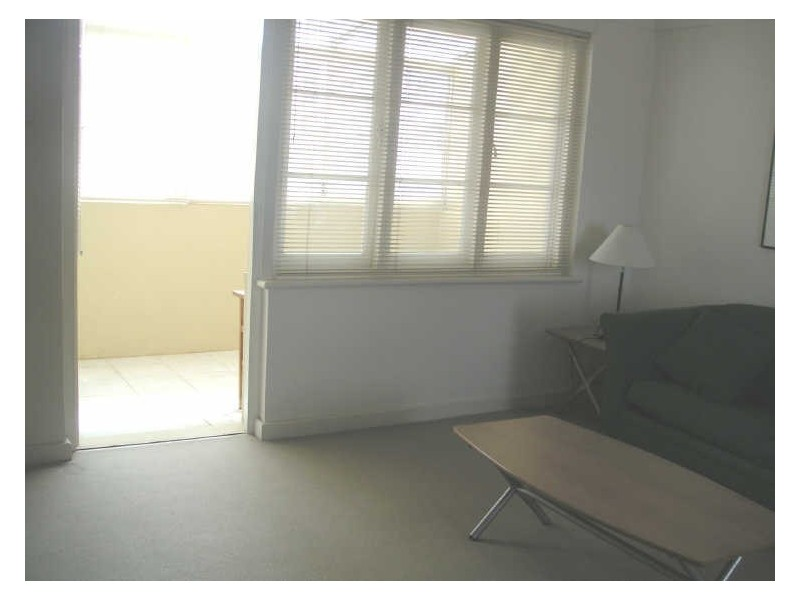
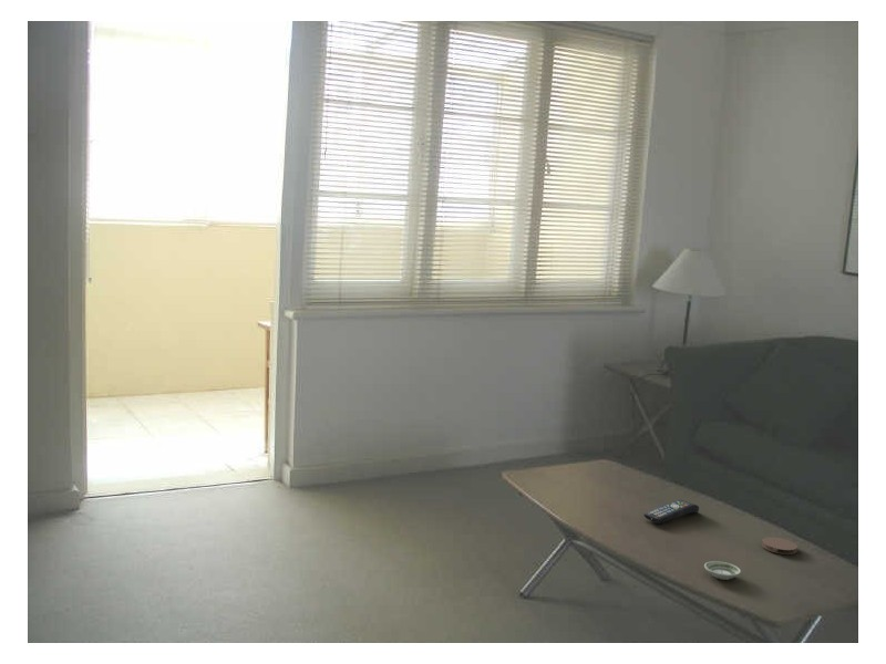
+ remote control (672, 510)
+ saucer (722, 571)
+ coaster (779, 546)
